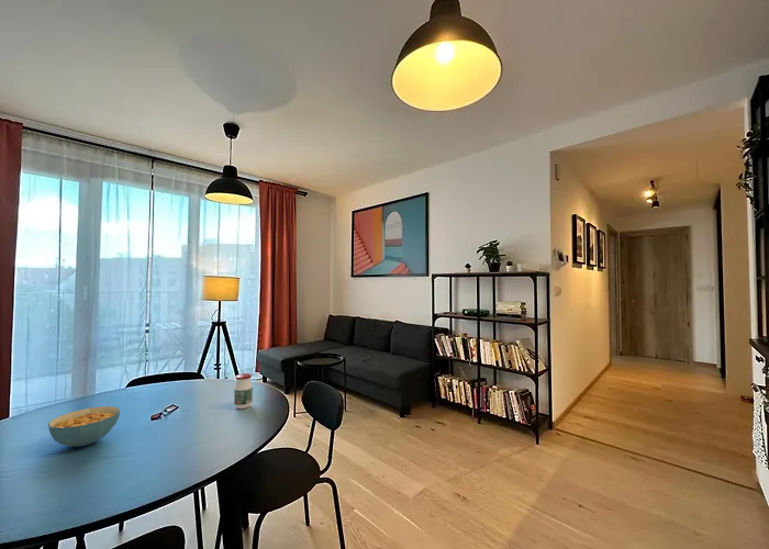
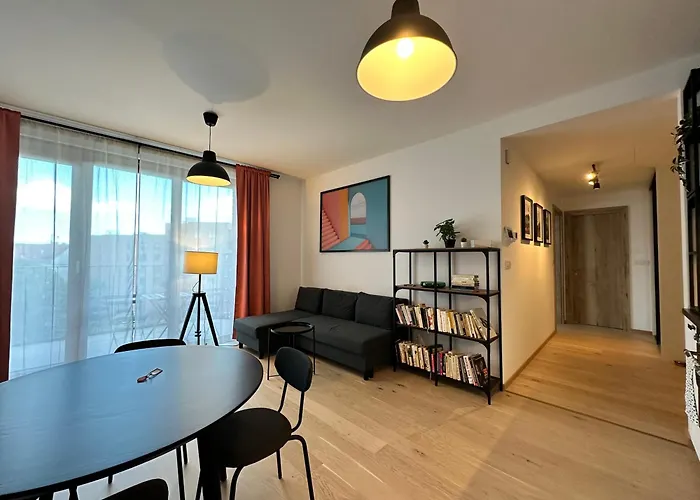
- cereal bowl (85, 429)
- jar (243, 391)
